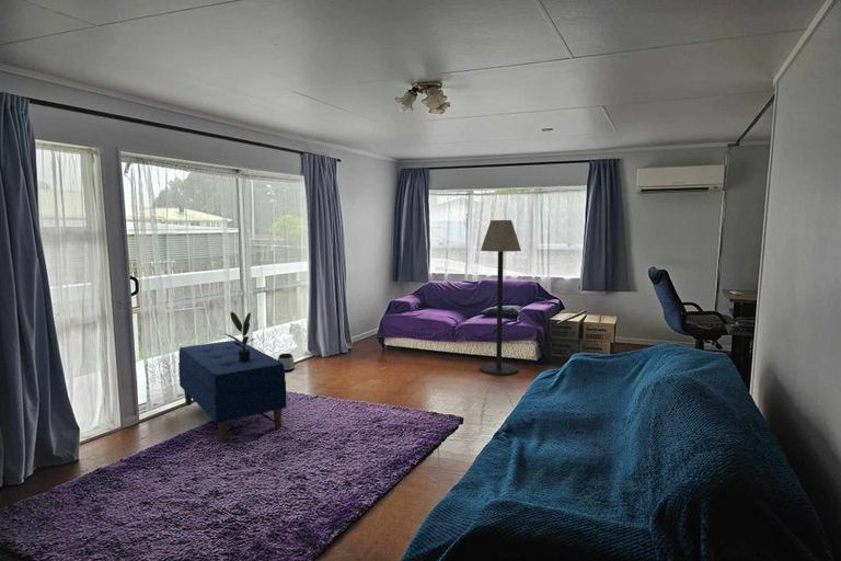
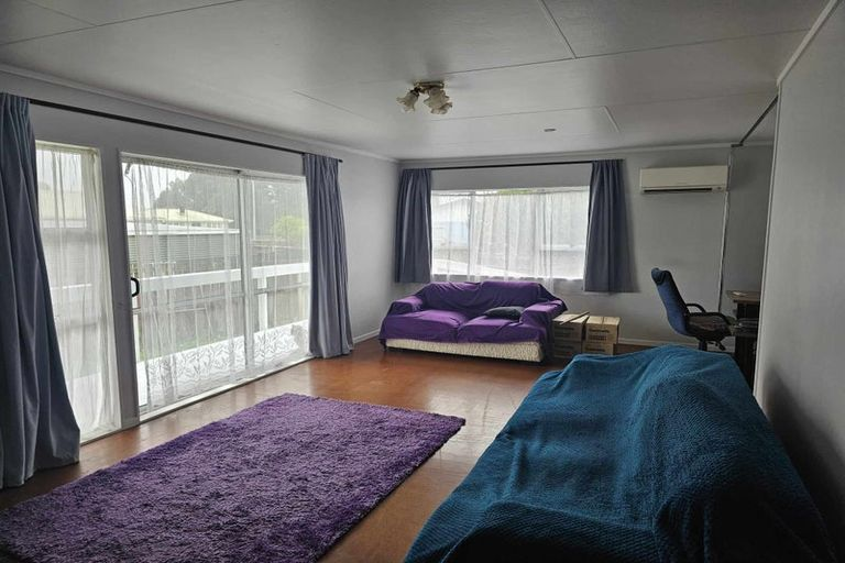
- bench (229, 385)
- floor lamp (499, 296)
- potted plant (242, 335)
- speaker (285, 362)
